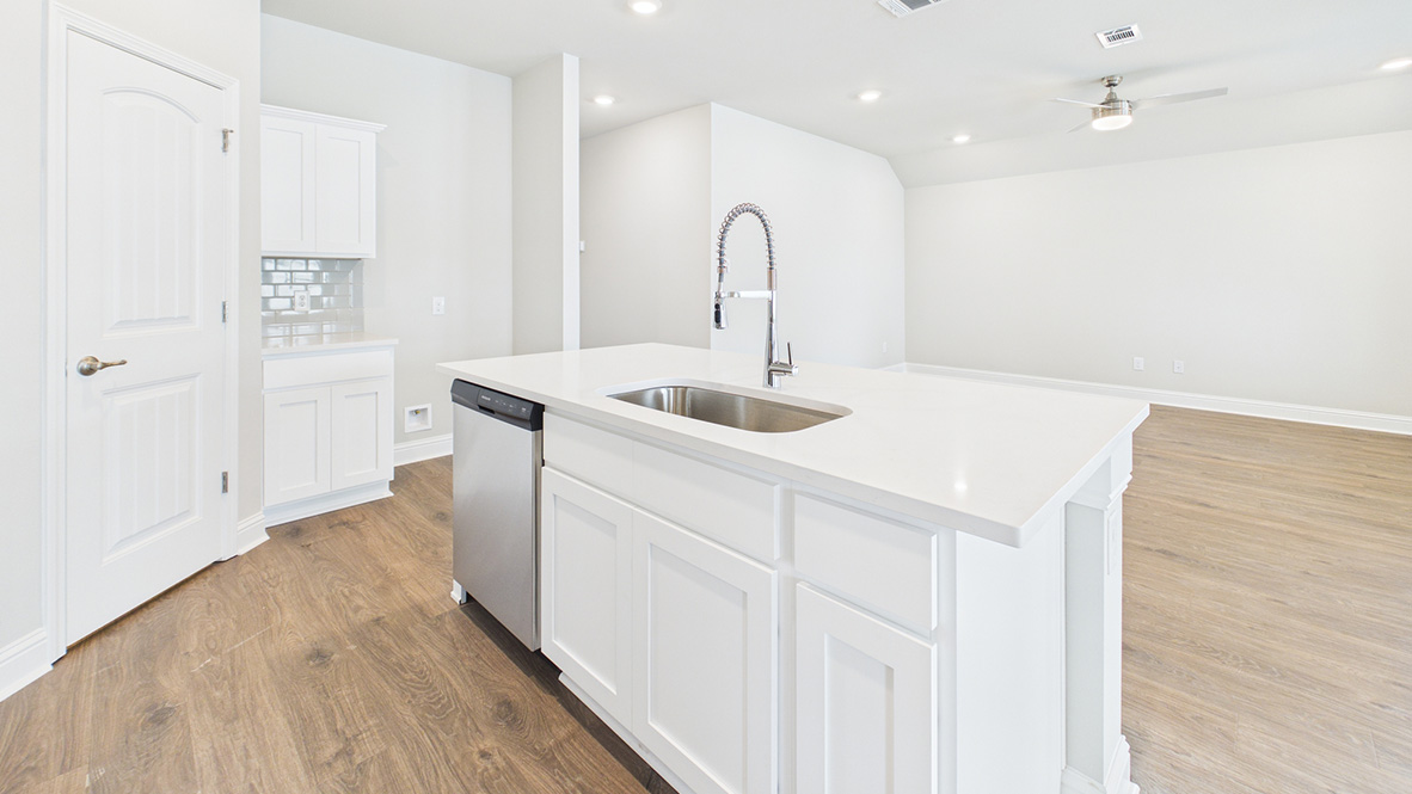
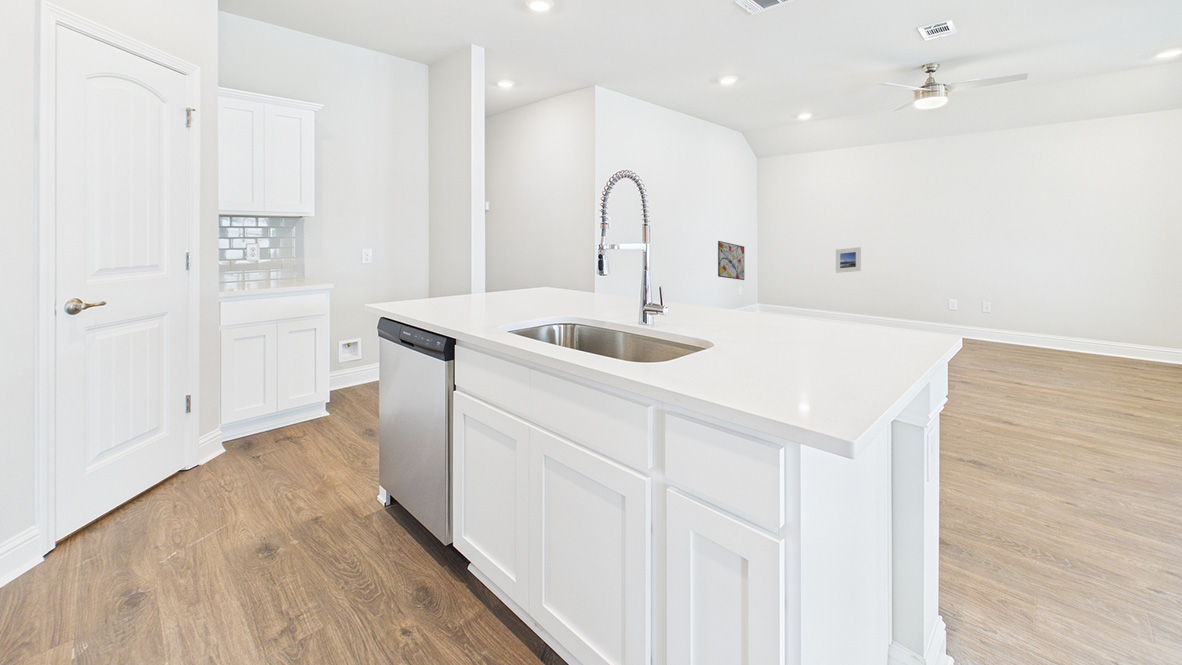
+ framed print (848, 260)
+ wall art (731, 261)
